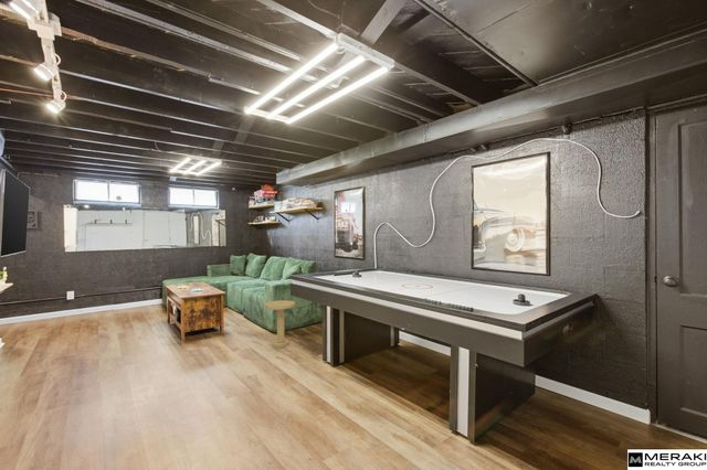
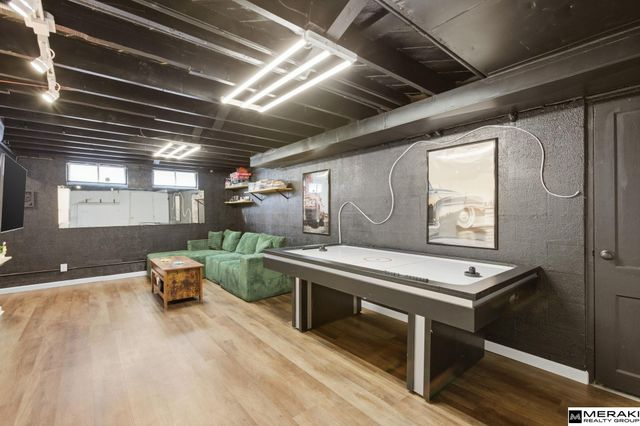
- side table (279, 323)
